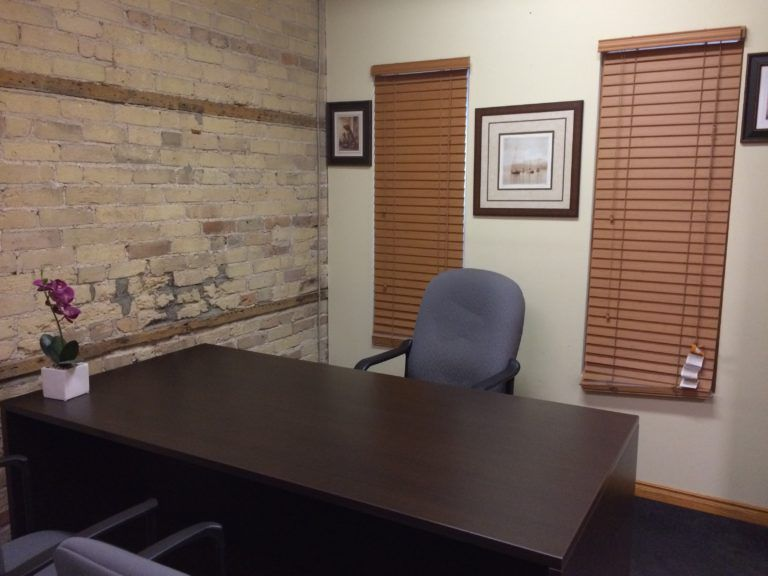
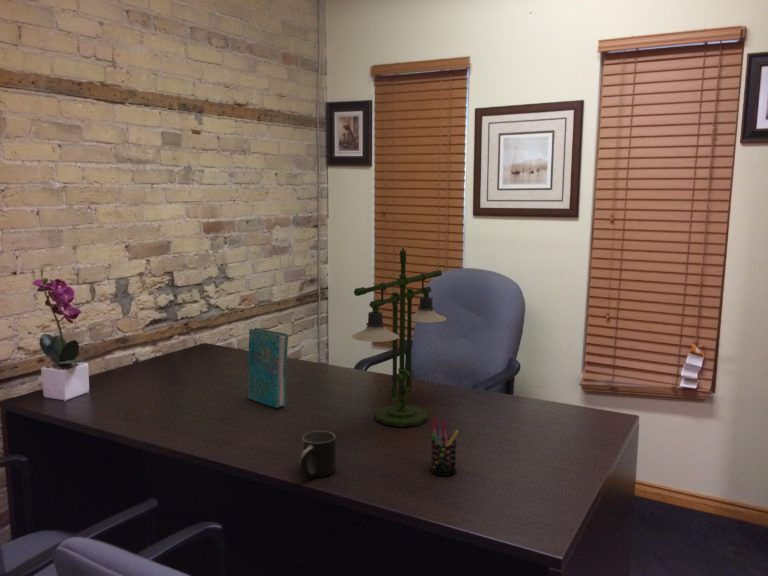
+ desk lamp (402, 334)
+ cover (266, 366)
+ pen holder (440, 446)
+ mug (314, 456)
